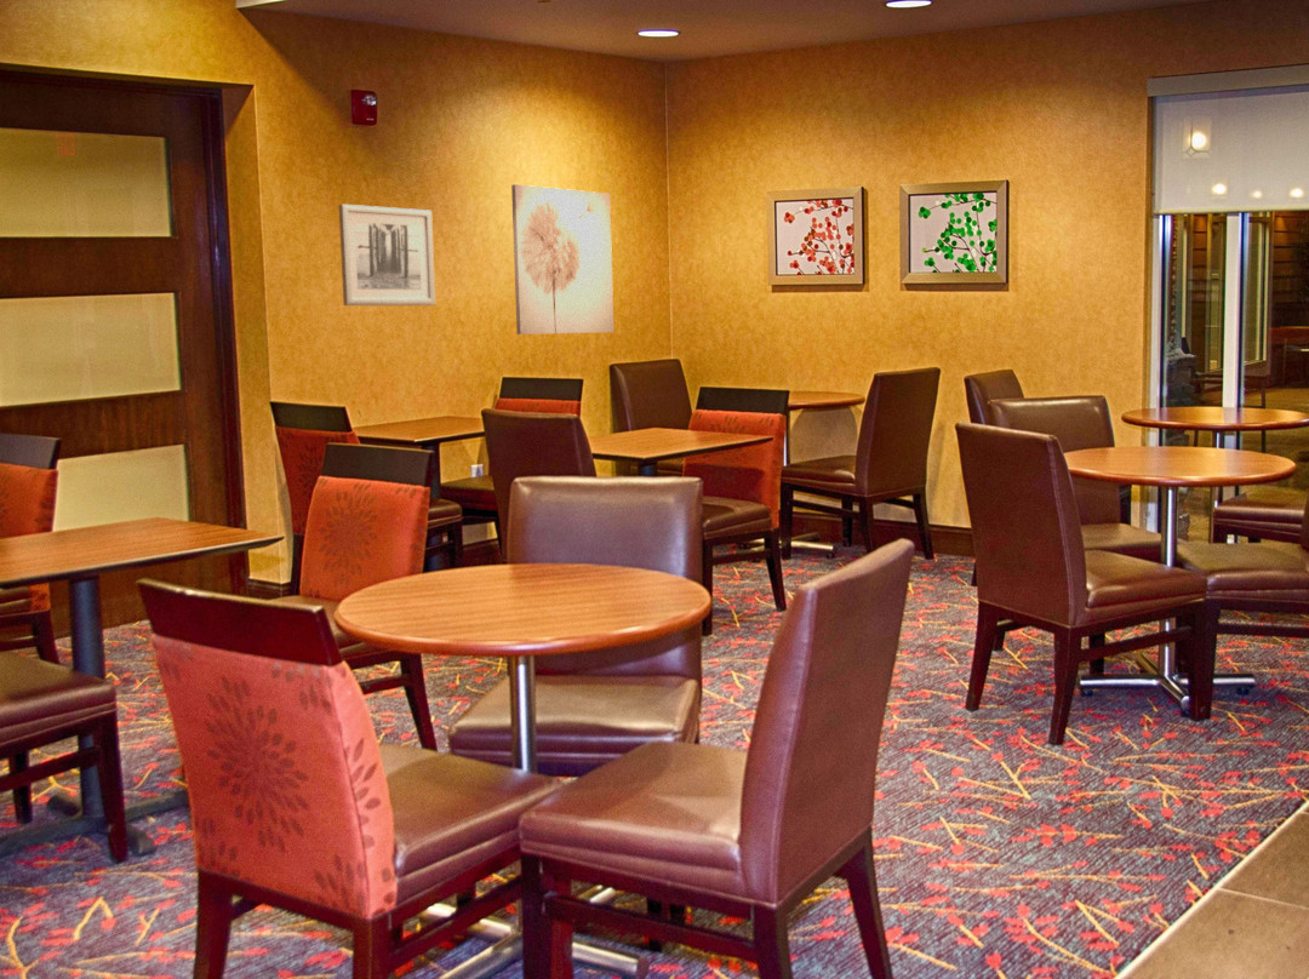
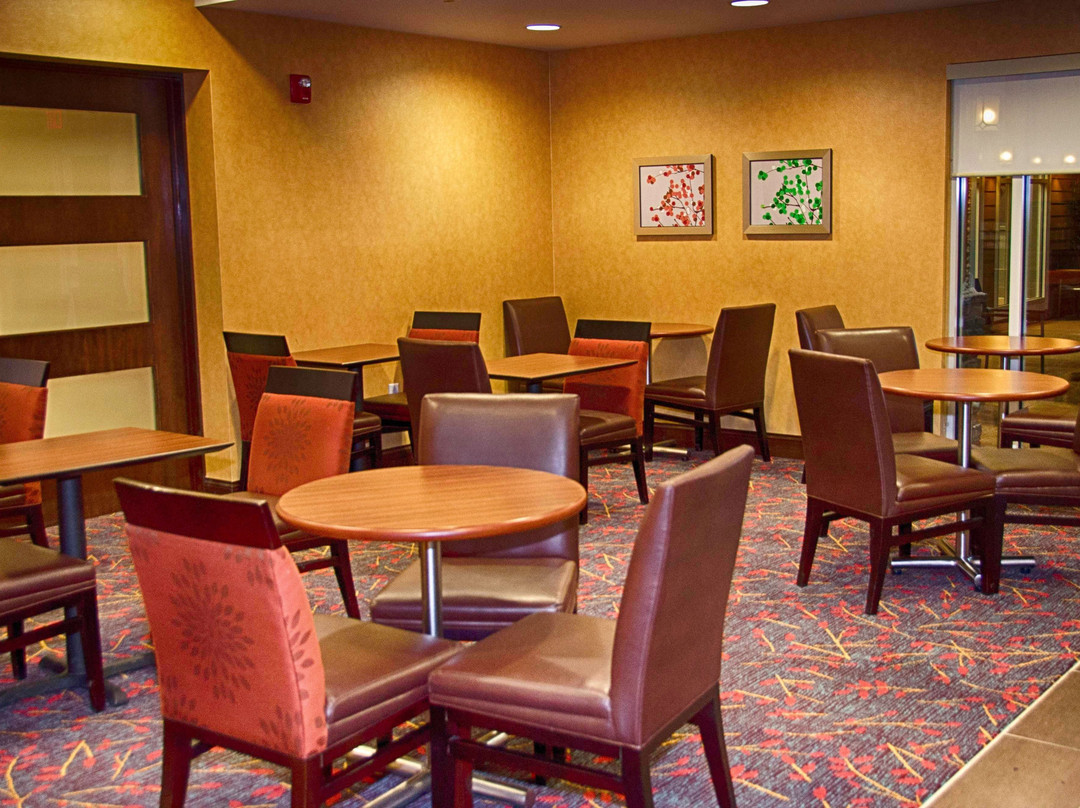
- wall art (565, 261)
- wall art (388, 256)
